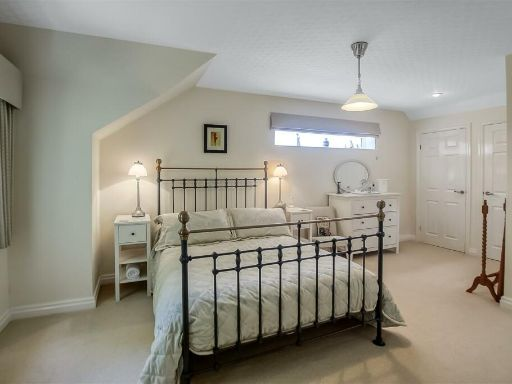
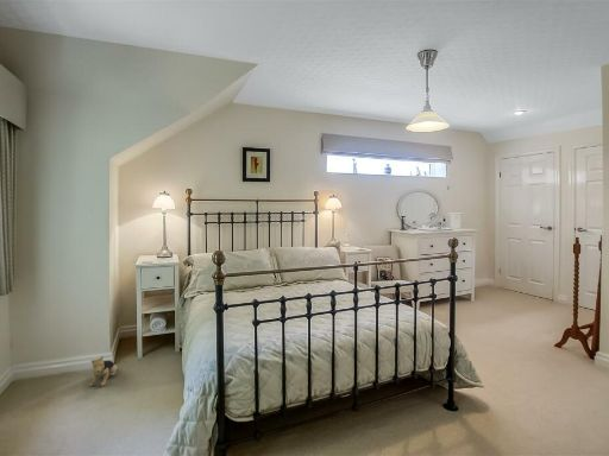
+ plush toy (103, 363)
